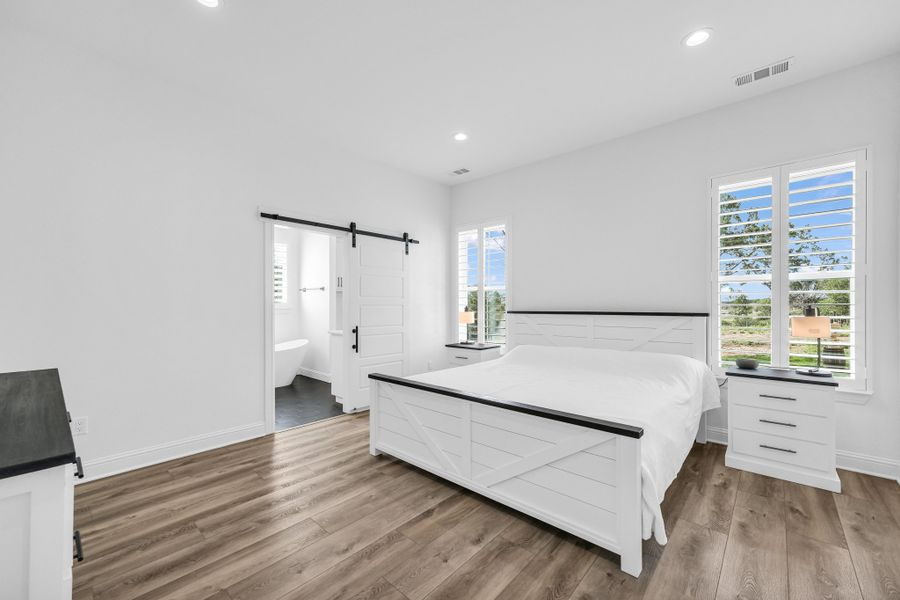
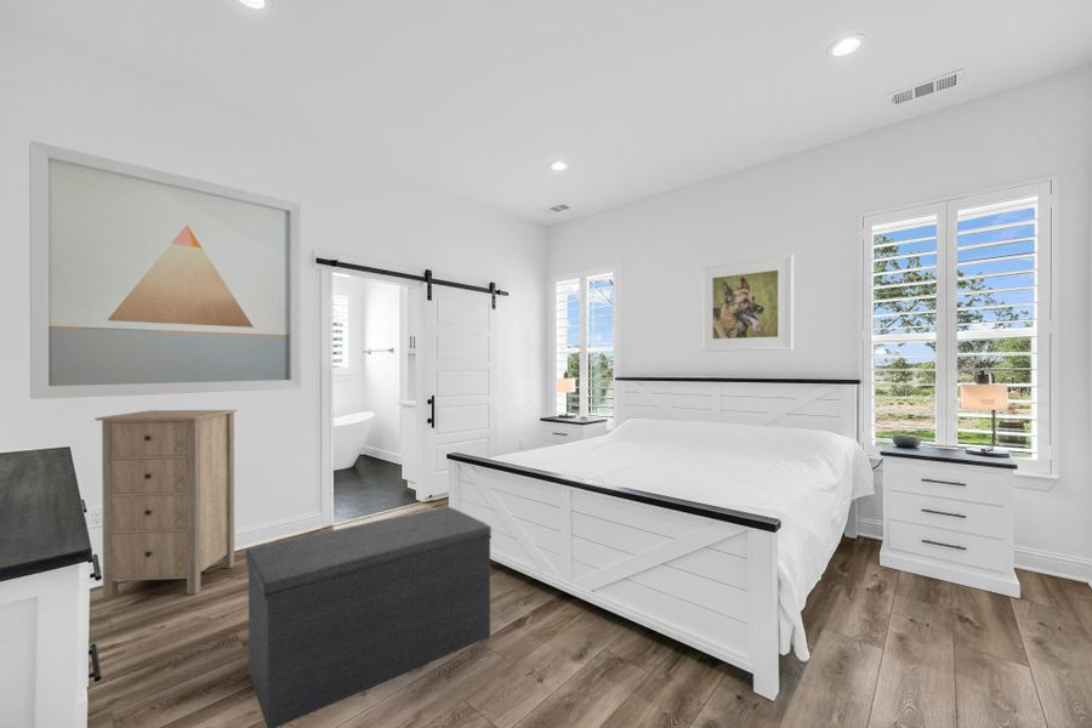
+ storage cabinet (171, 496)
+ bench (376, 593)
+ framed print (744, 306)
+ wall art (186, 285)
